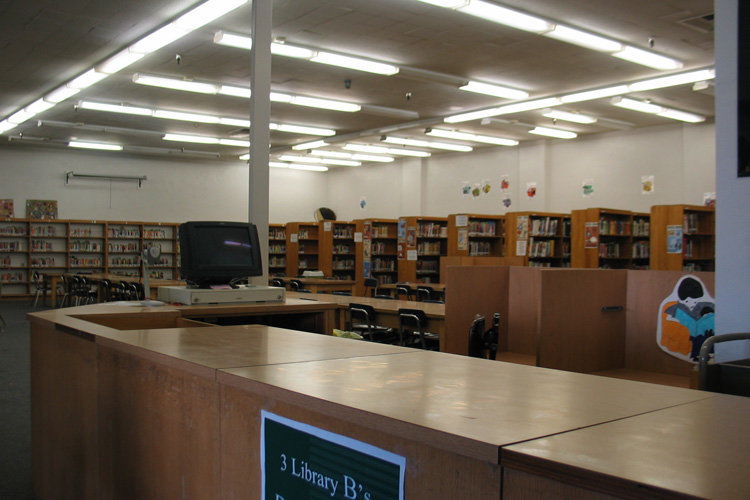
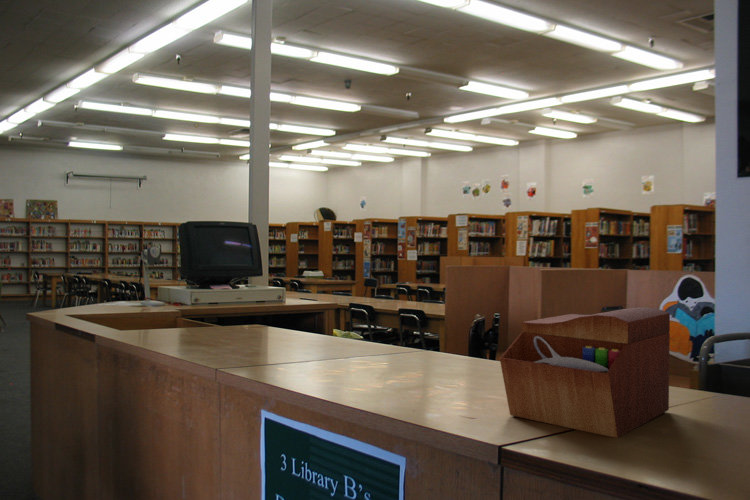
+ sewing box (584, 362)
